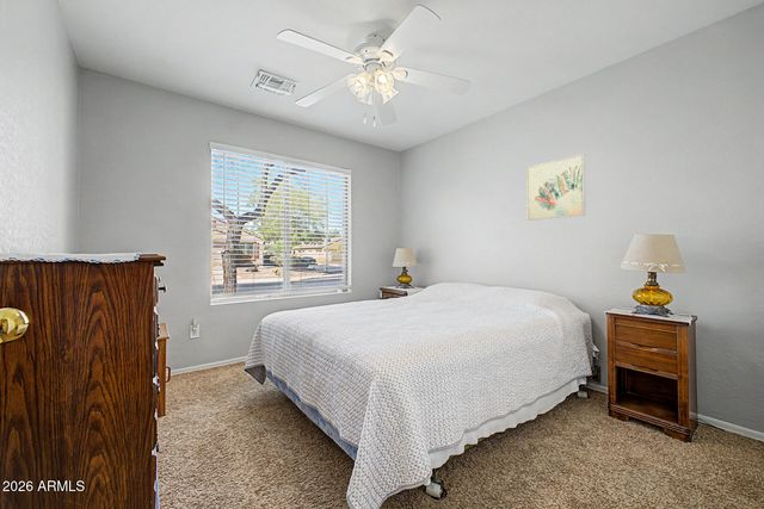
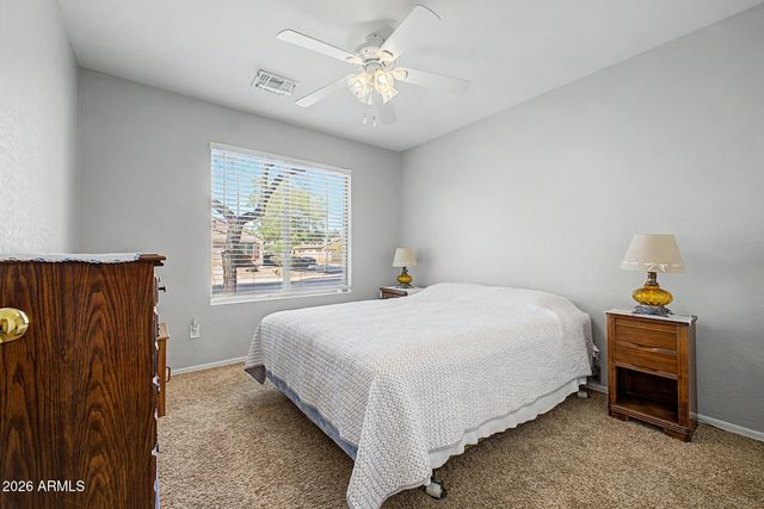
- wall art (554, 190)
